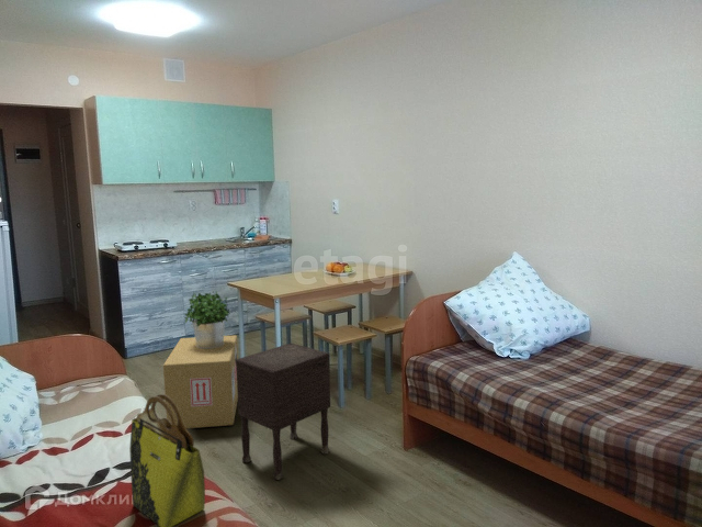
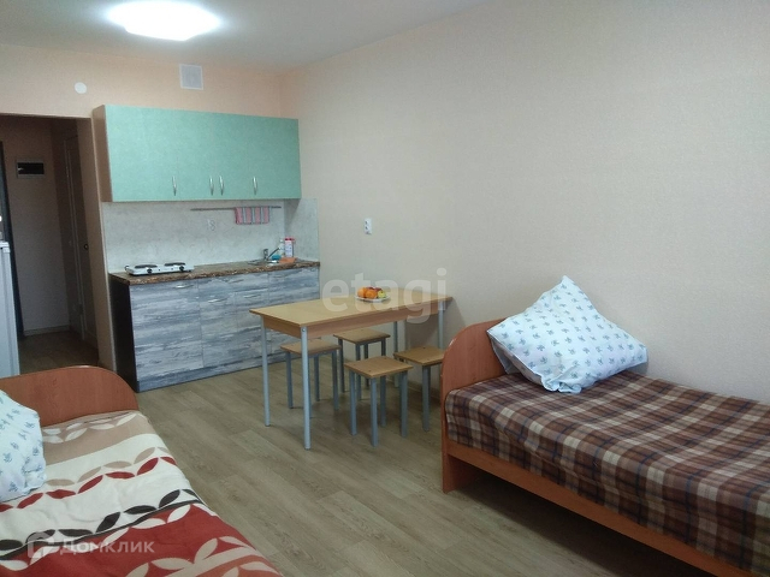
- tote bag (165, 452)
- potted plant (205, 318)
- nightstand (283, 406)
- cardboard box (204, 378)
